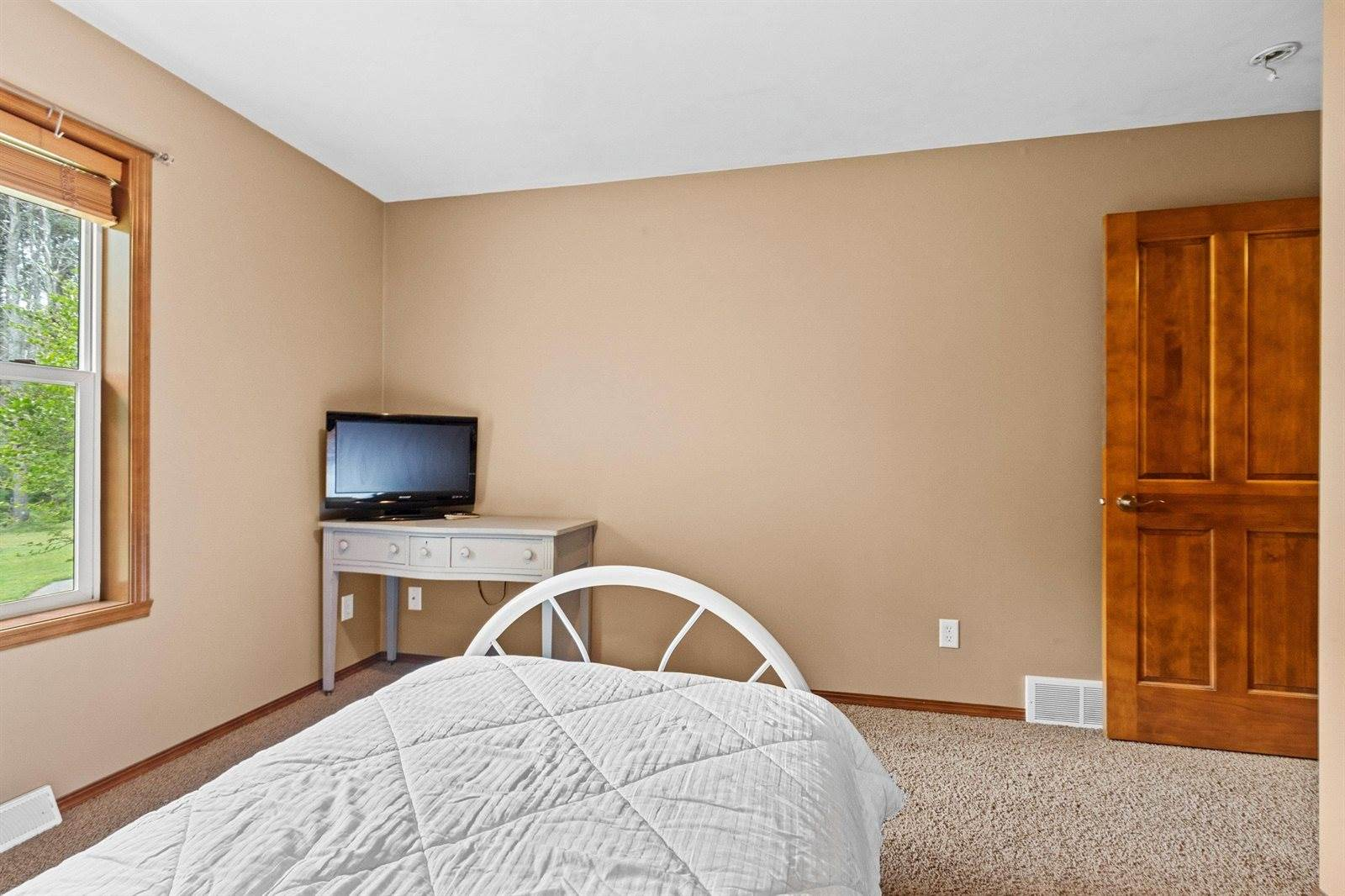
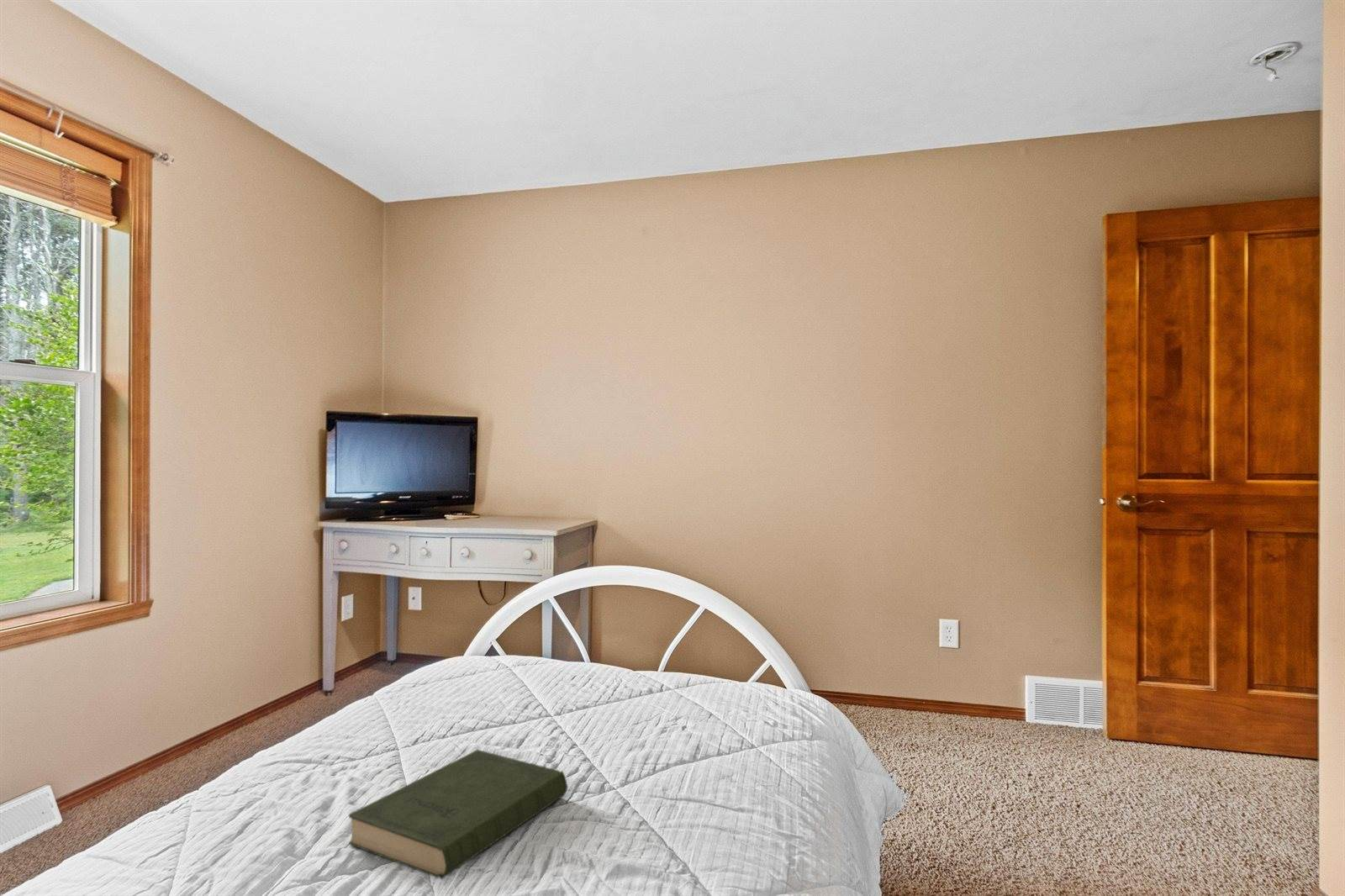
+ book (464, 805)
